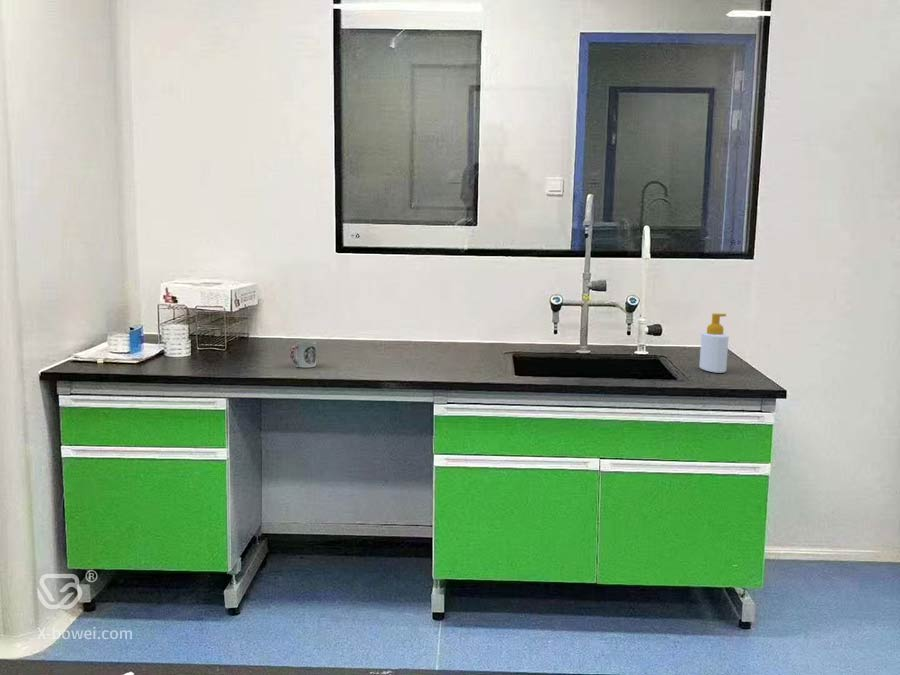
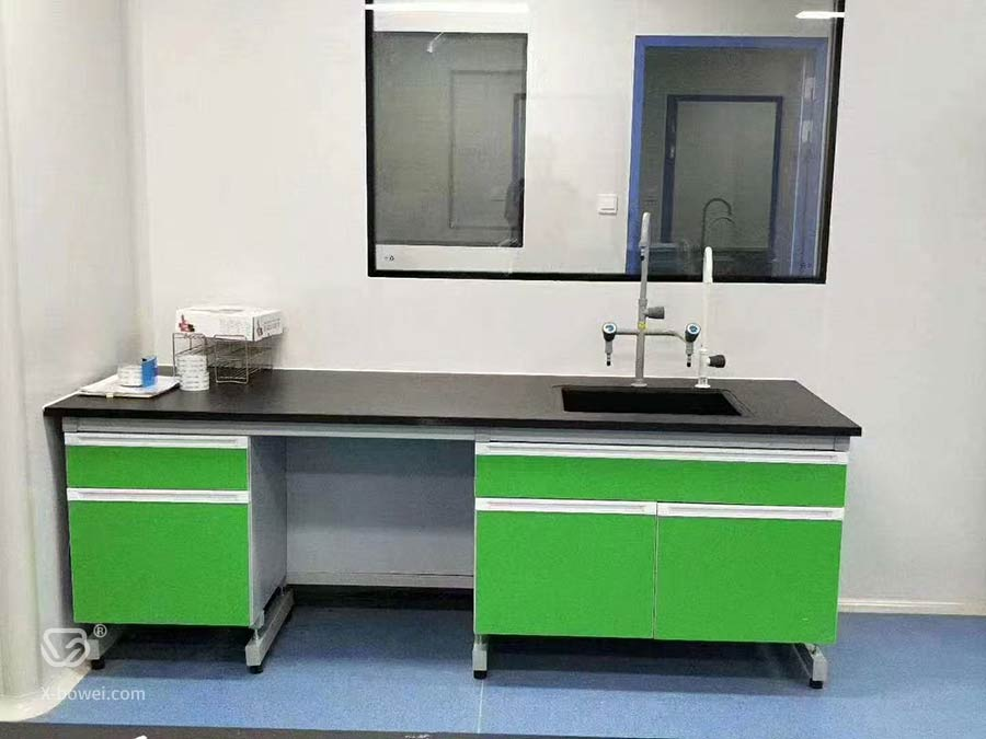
- cup (302, 354)
- soap bottle (714, 341)
